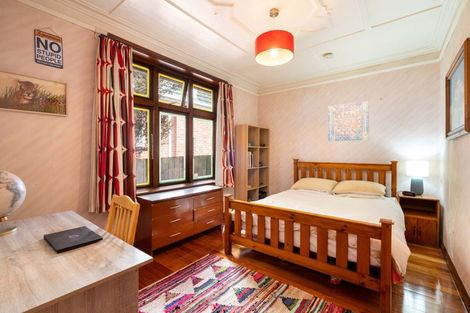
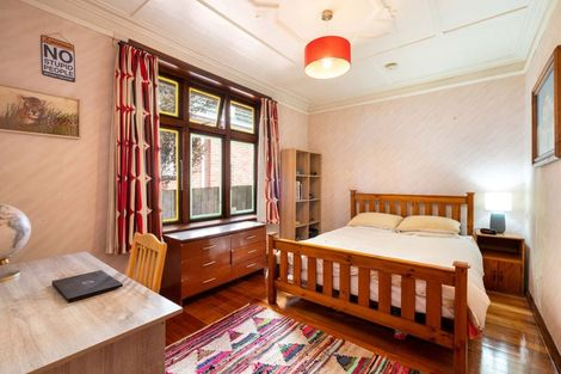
- wall art (347, 122)
